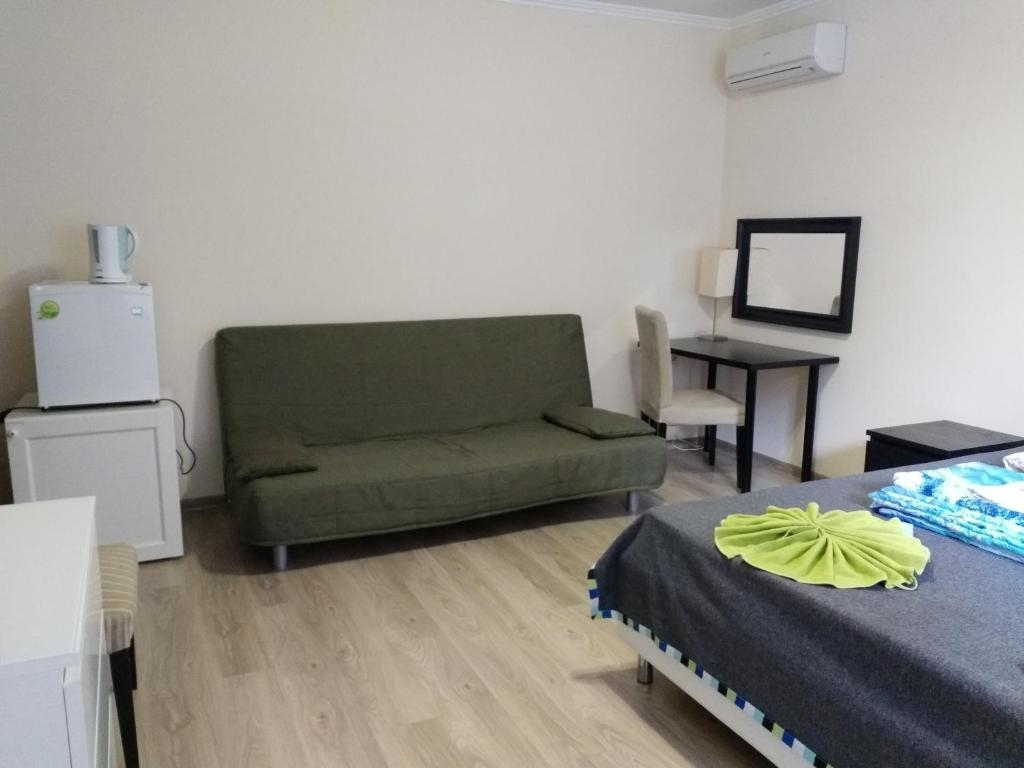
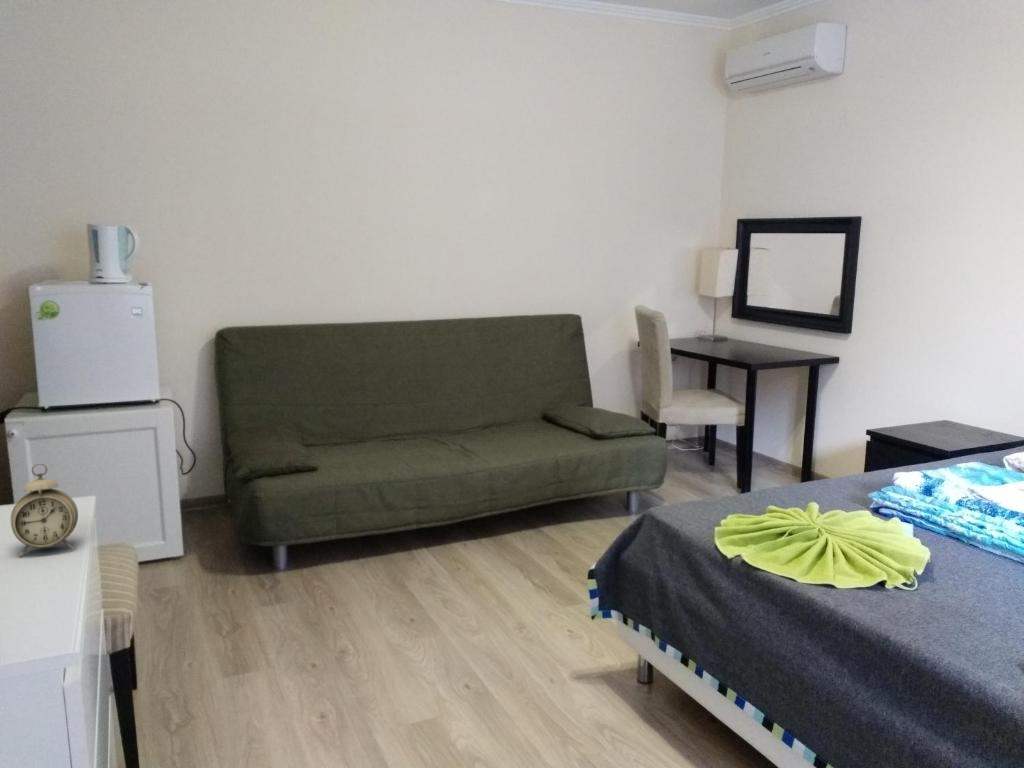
+ alarm clock (42, 507)
